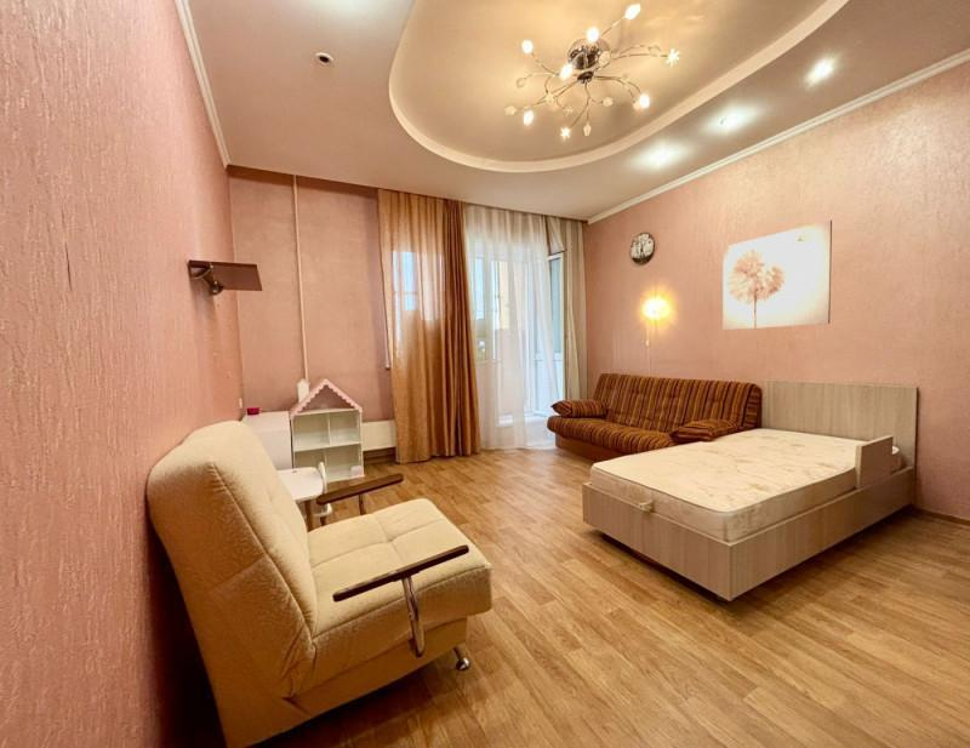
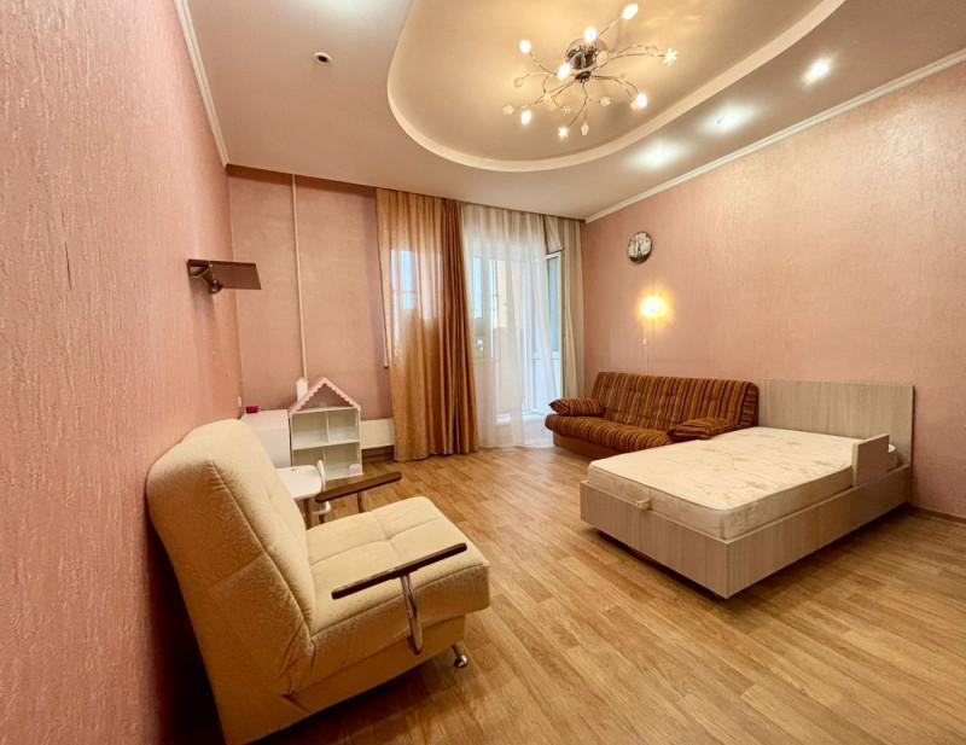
- wall art (771, 281)
